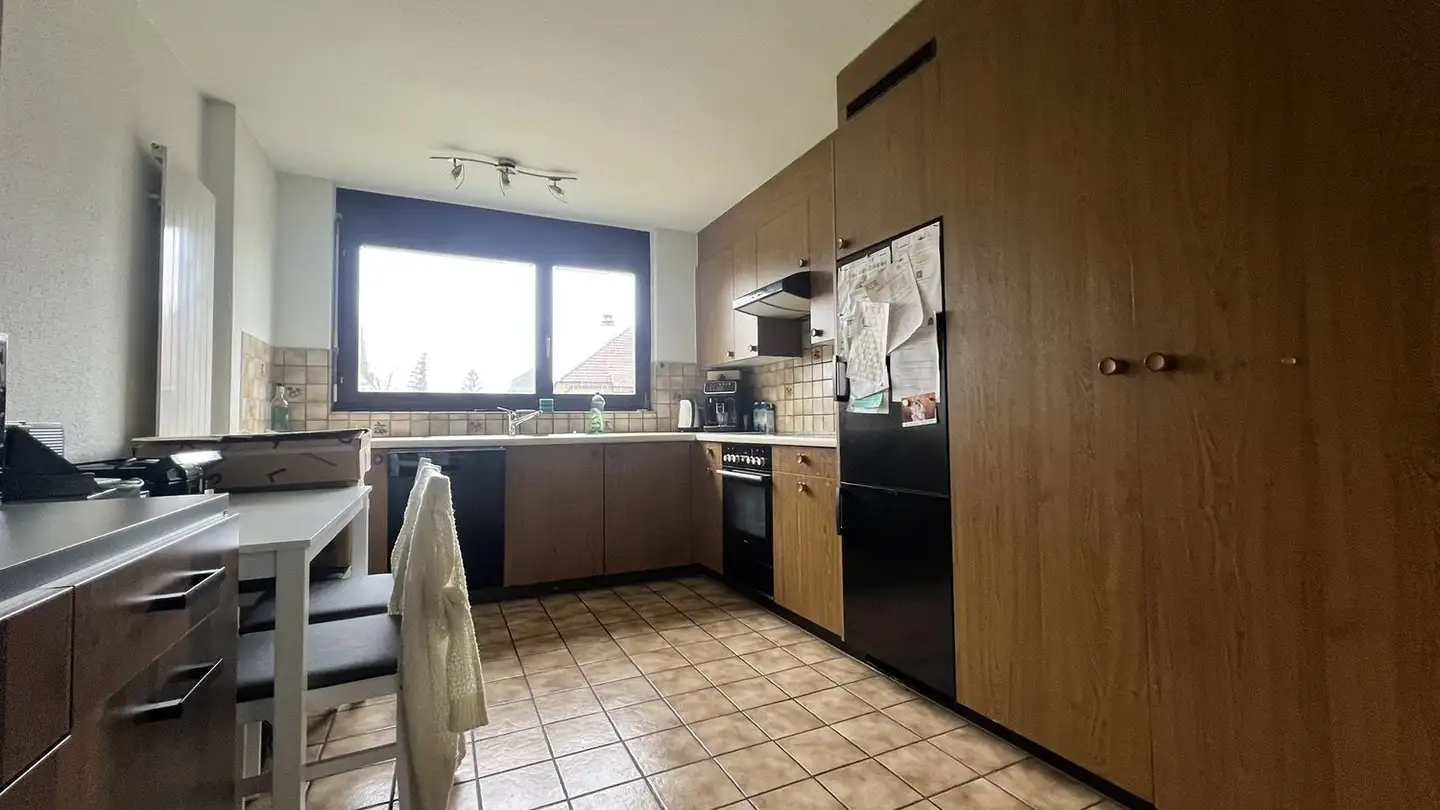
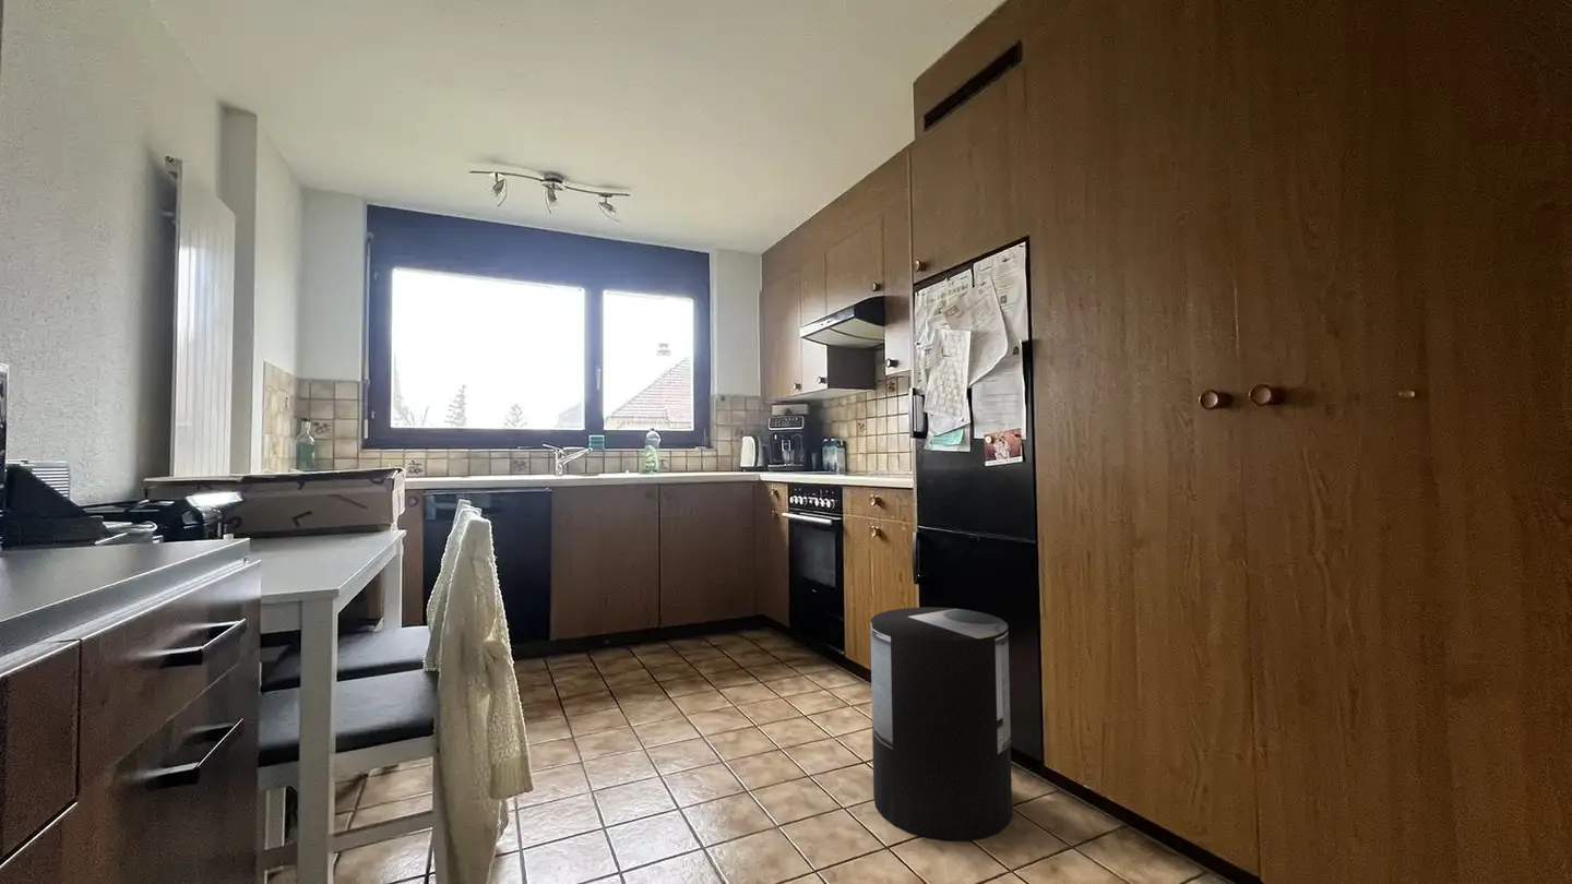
+ trash can (939, 712)
